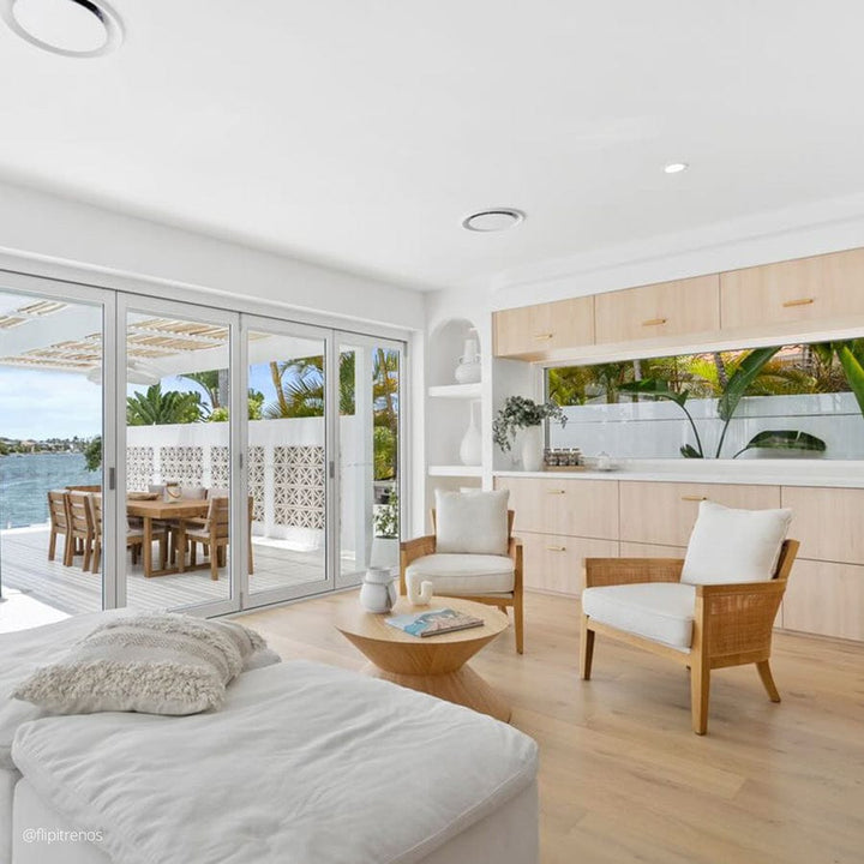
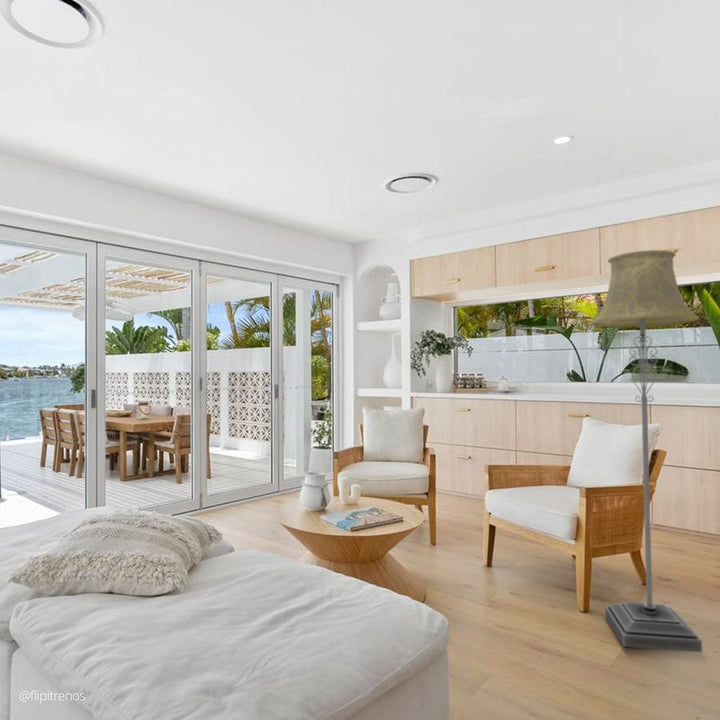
+ floor lamp (645, 443)
